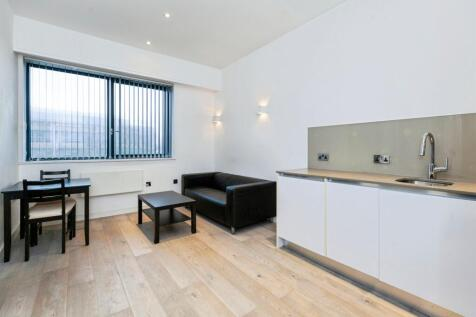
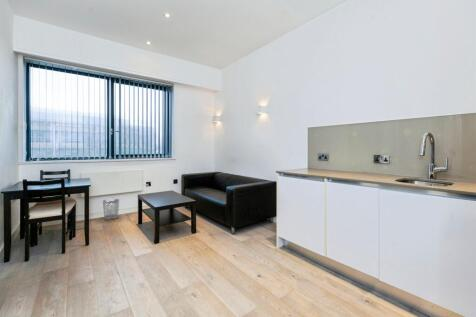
+ wastebasket (111, 209)
